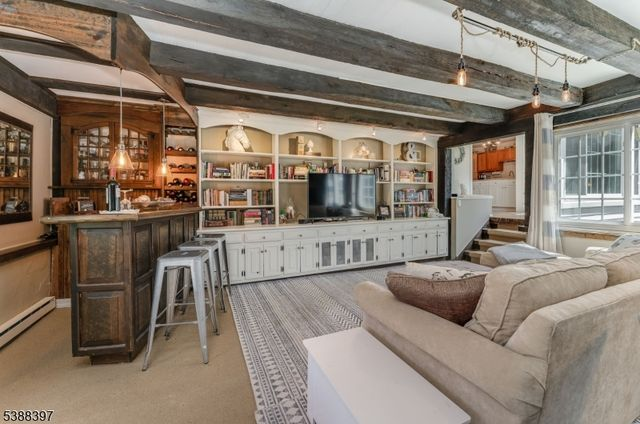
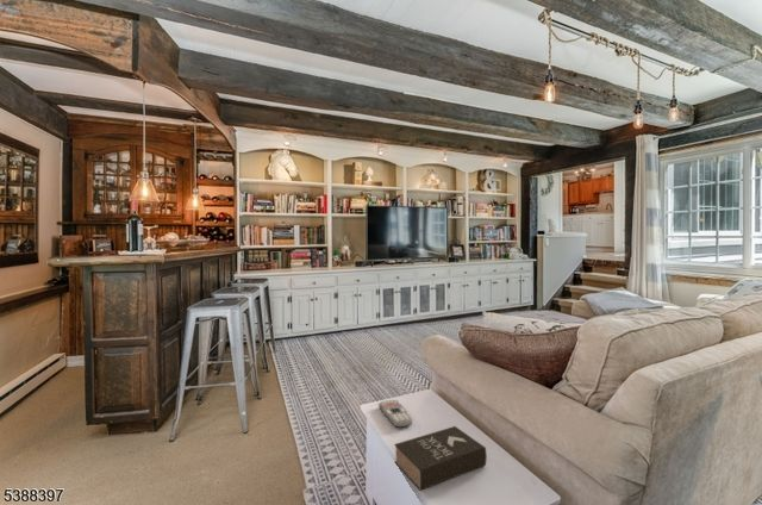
+ book (439, 455)
+ remote control (395, 413)
